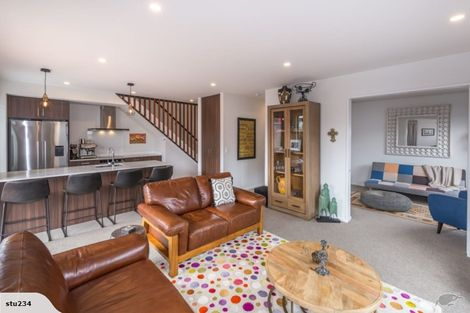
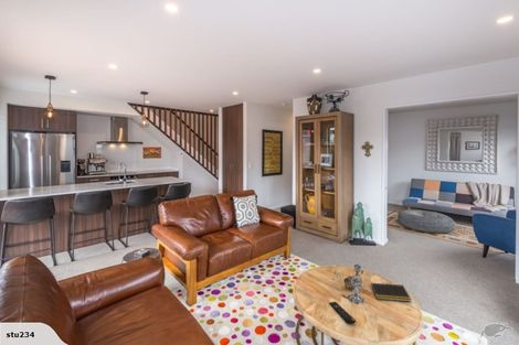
+ remote control (341, 312)
+ notepad (390, 291)
